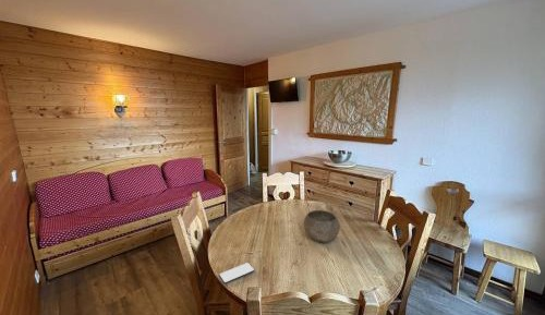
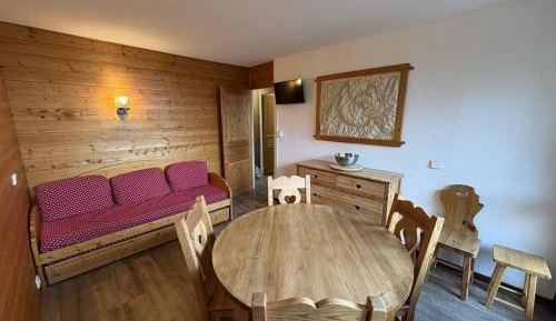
- bowl (320, 227)
- smartphone (237, 272)
